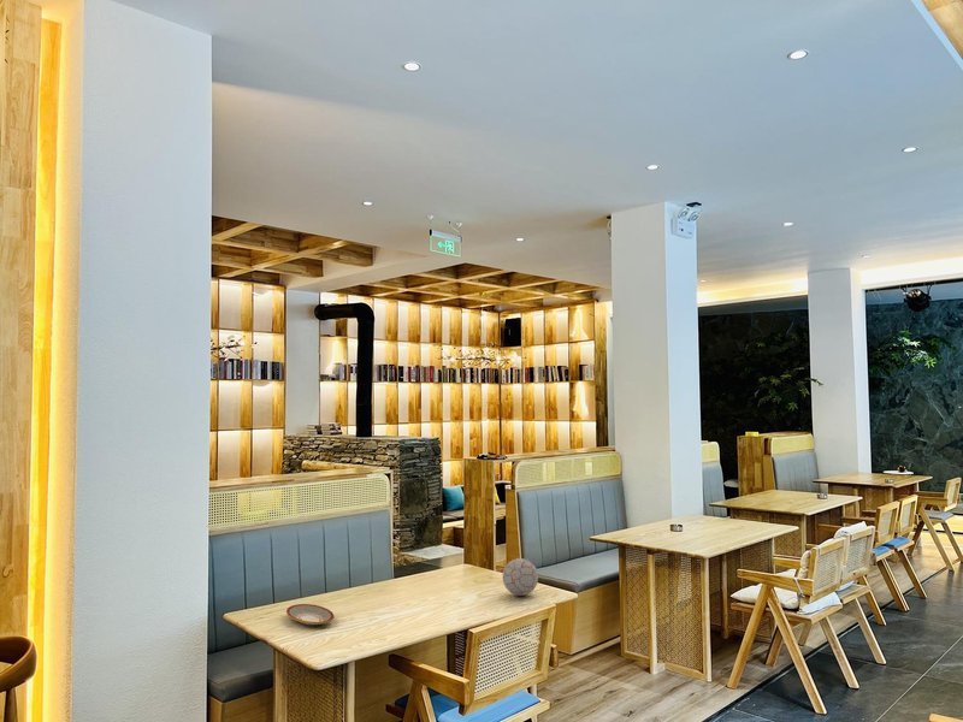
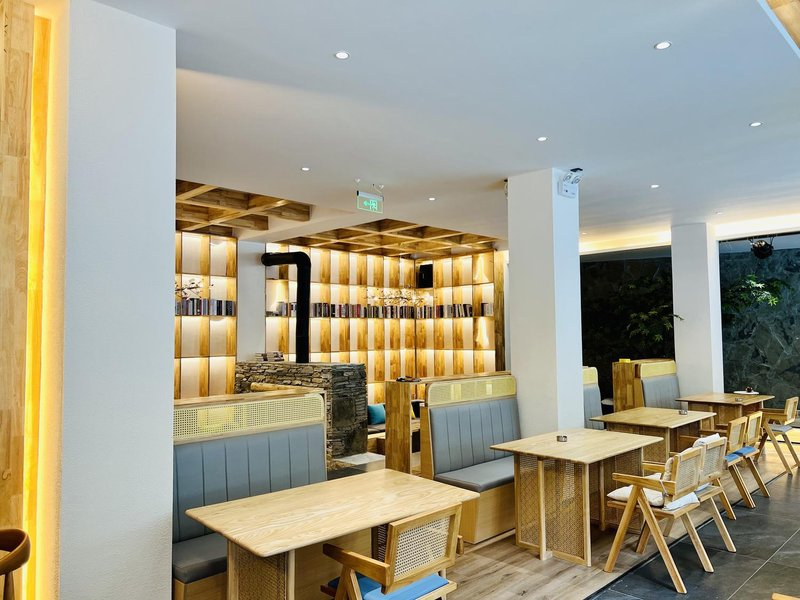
- plate (309, 616)
- decorative ball (520, 576)
